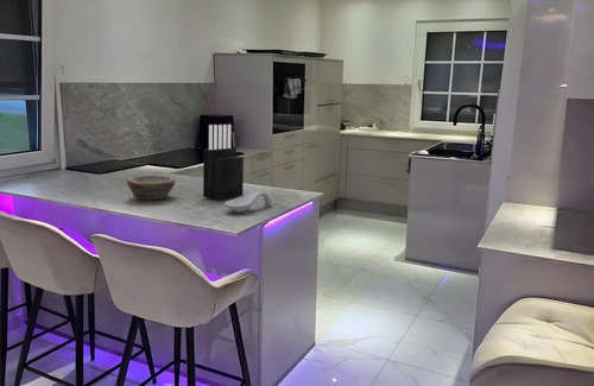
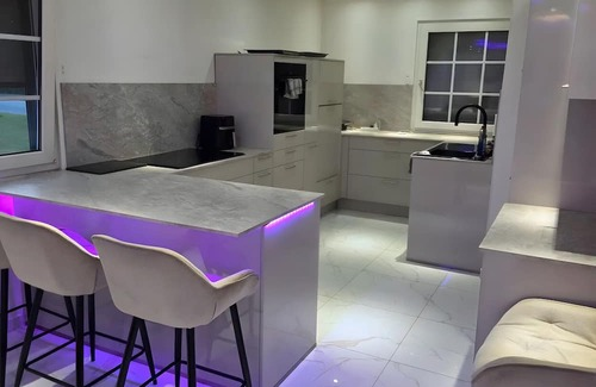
- knife block (225, 160)
- spoon rest (248, 201)
- bowl (151, 188)
